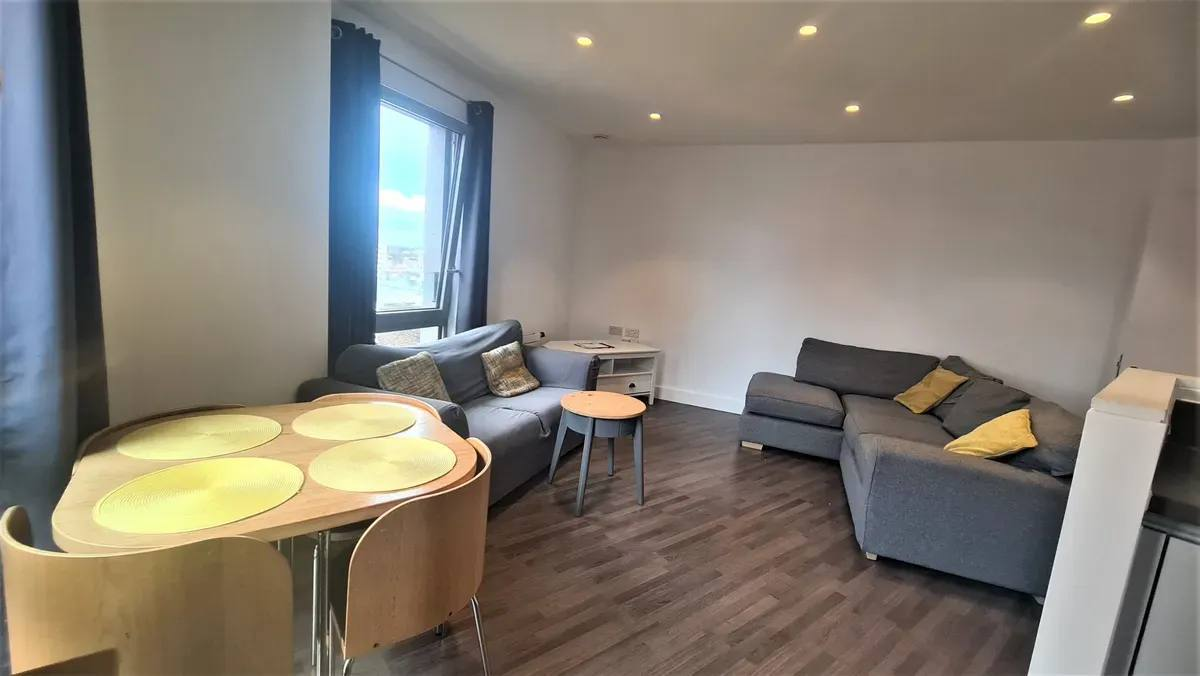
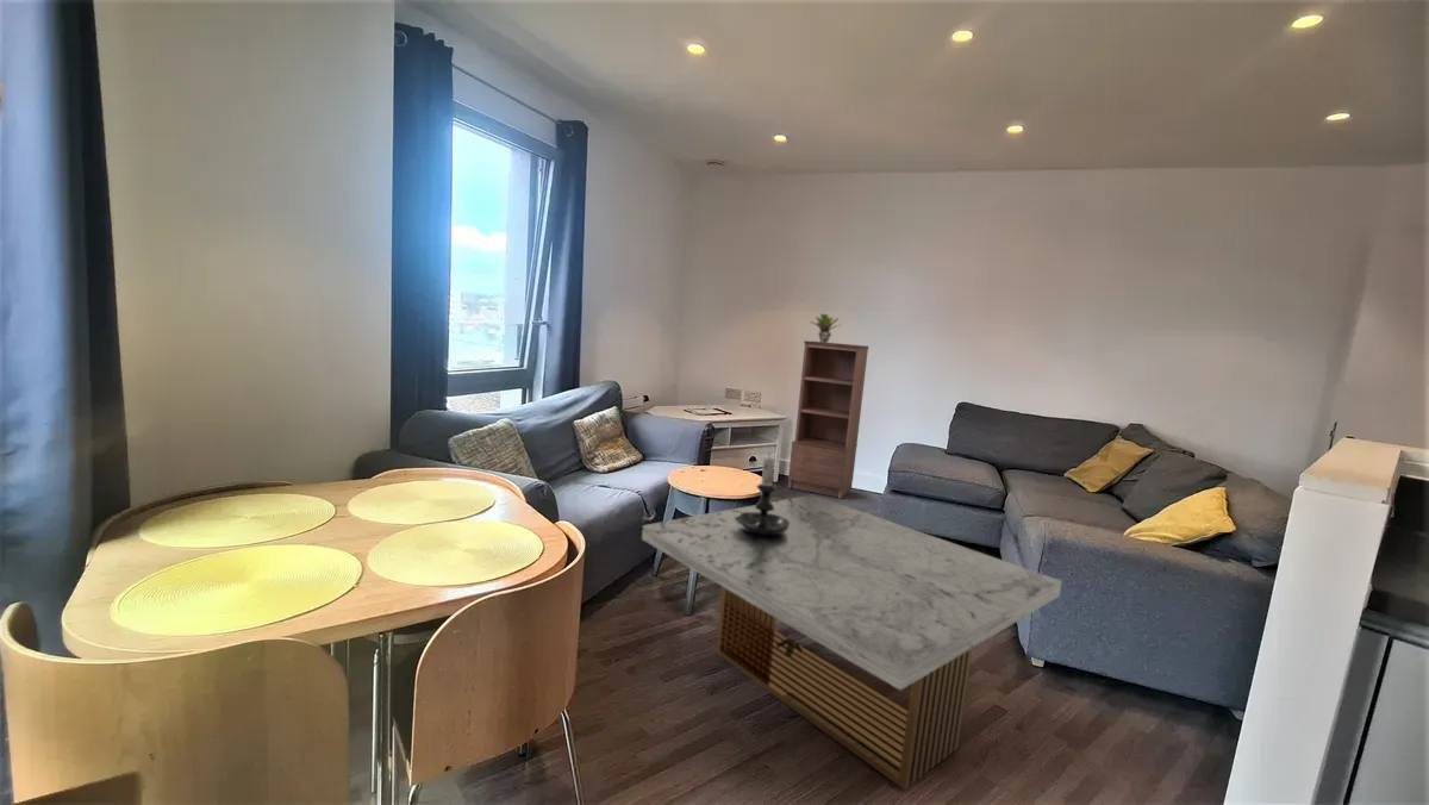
+ potted plant (825, 327)
+ coffee table (834, 625)
+ candle holder (765, 491)
+ shelving unit (828, 417)
